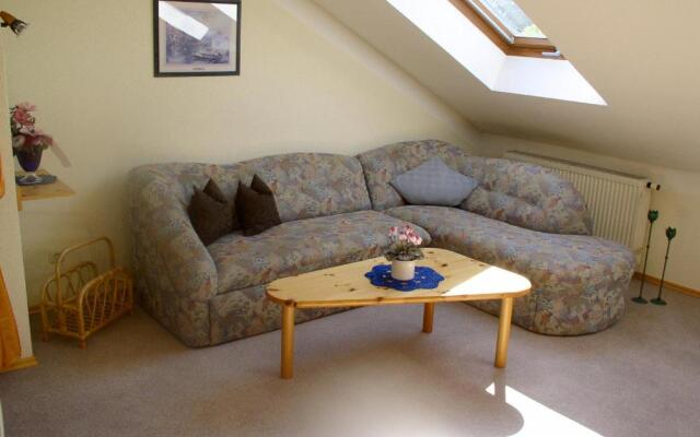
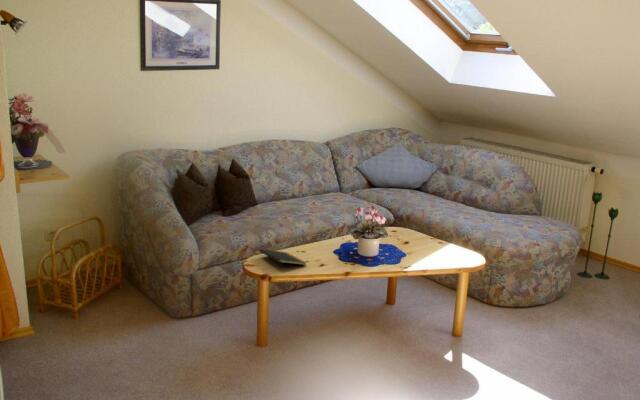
+ notepad (282, 257)
